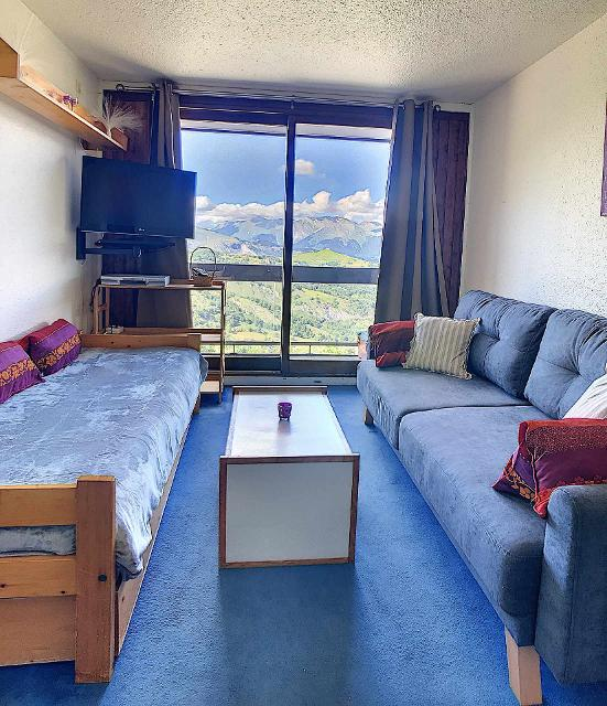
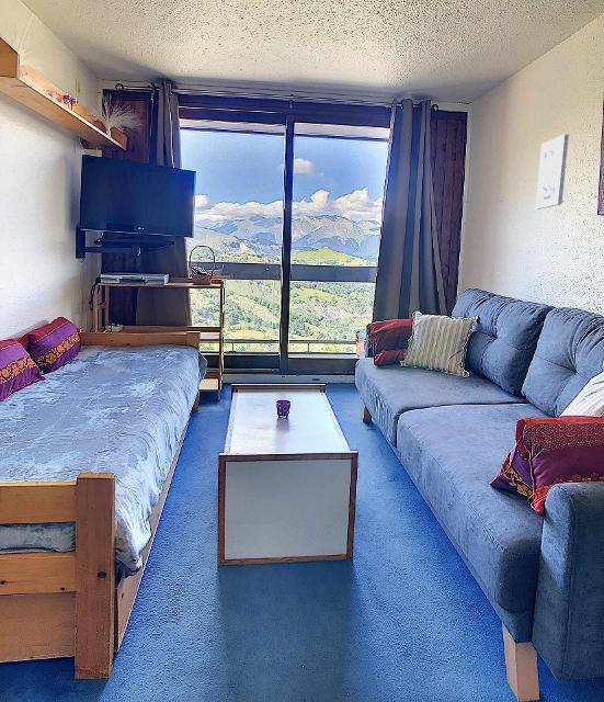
+ wall art (551, 173)
